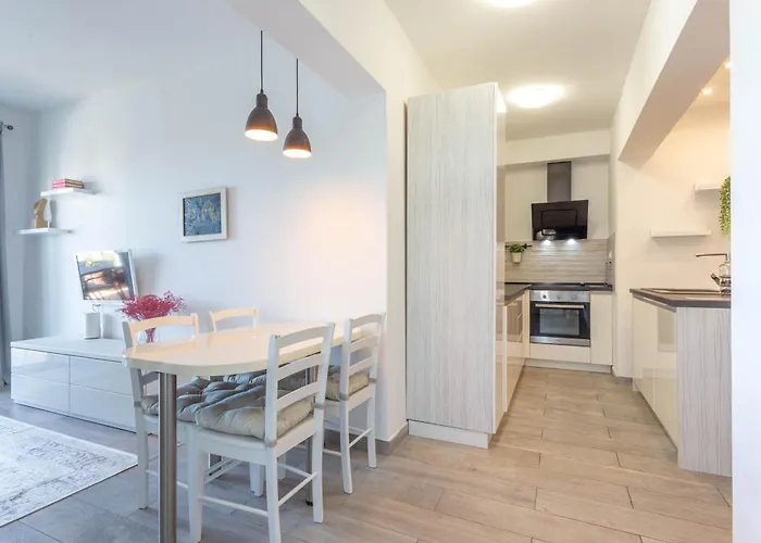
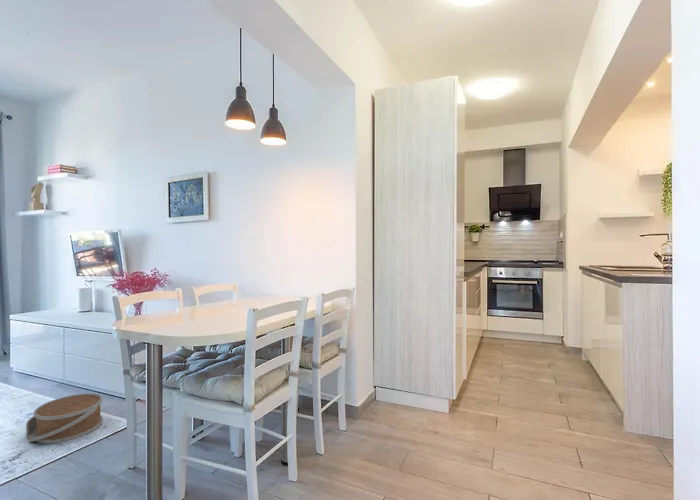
+ basket (67, 417)
